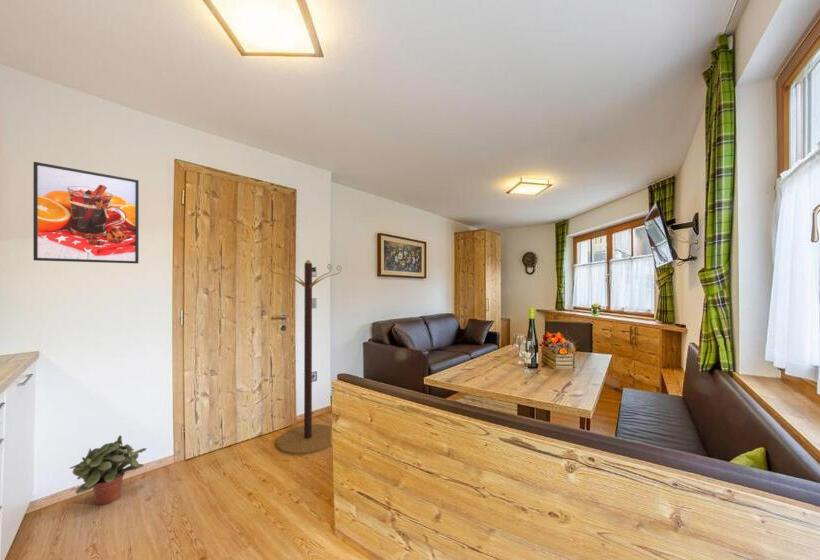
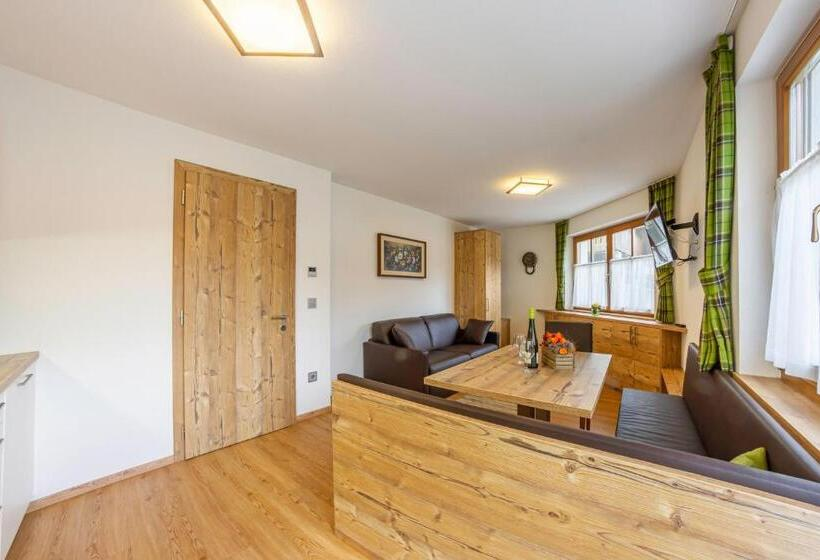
- coat rack (308, 349)
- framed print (90, 217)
- potted plant (109, 469)
